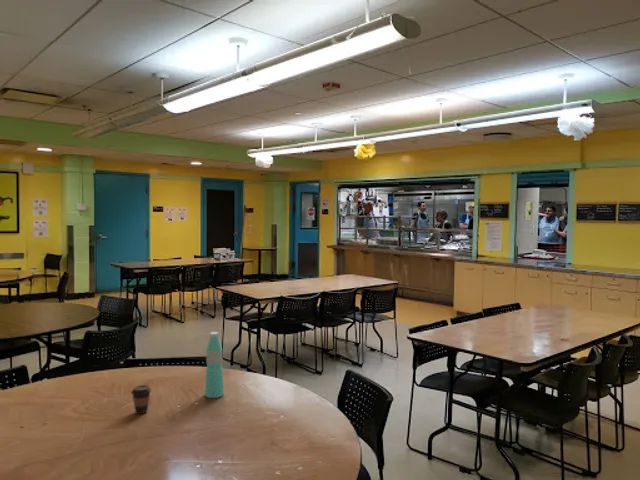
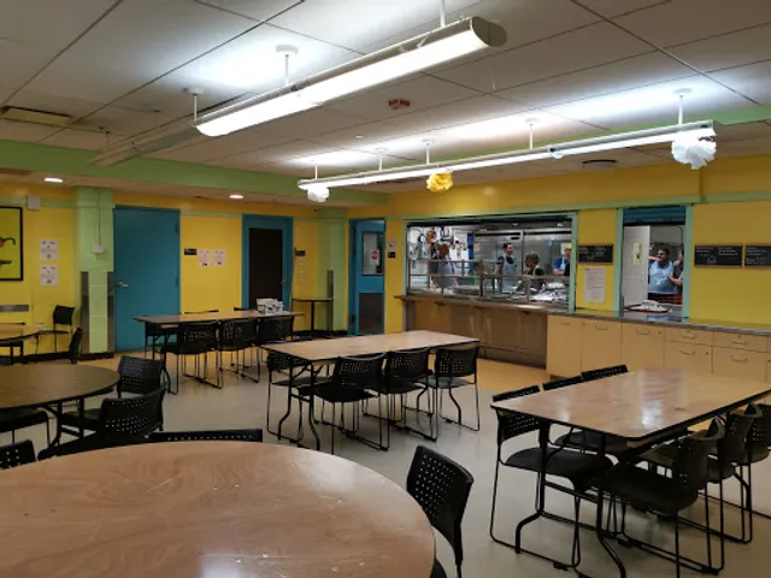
- coffee cup (141, 399)
- water bottle (214, 363)
